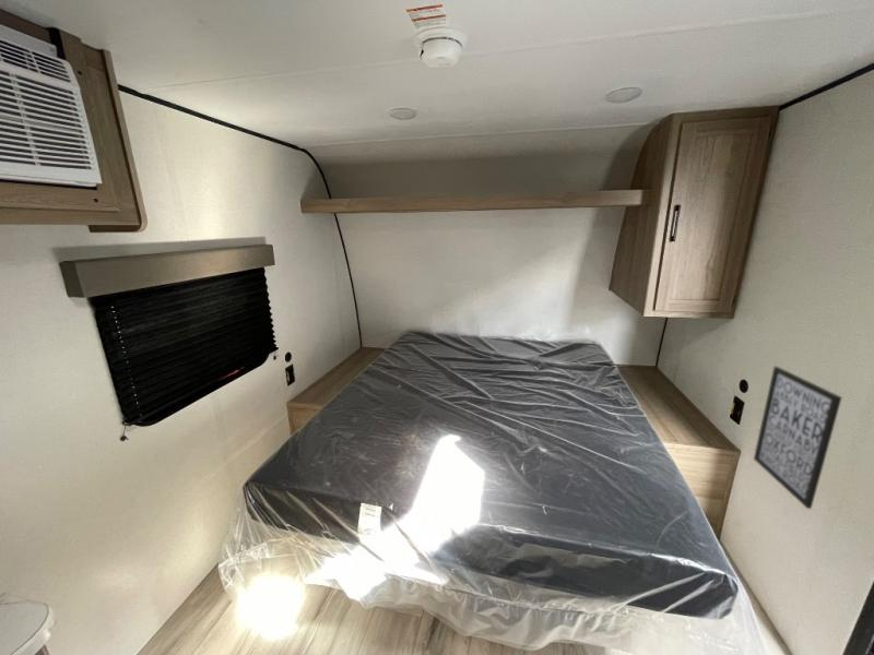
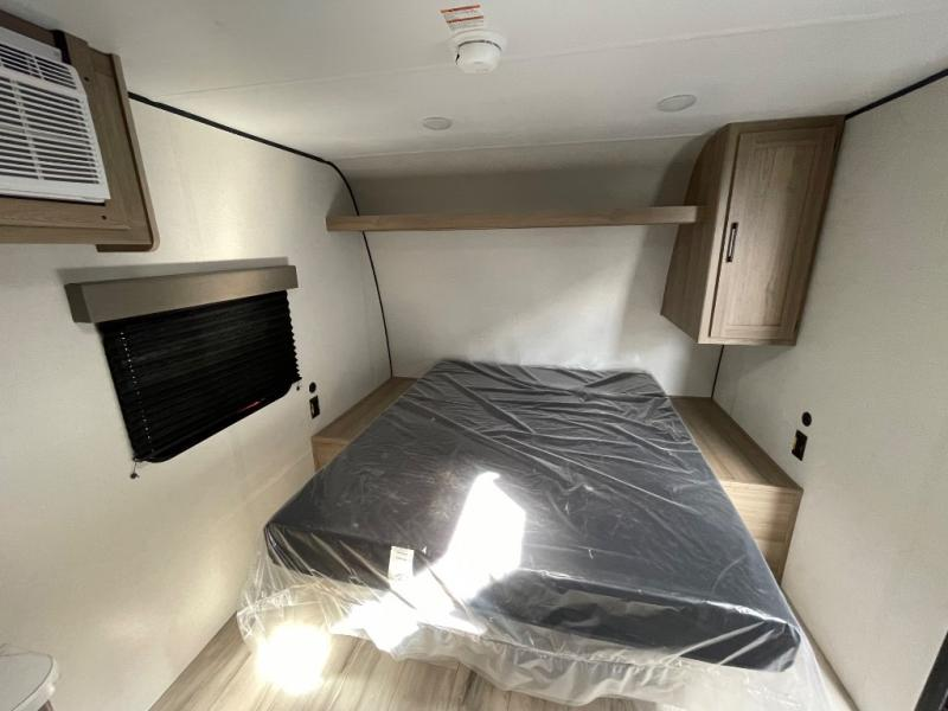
- wall art (791, 432)
